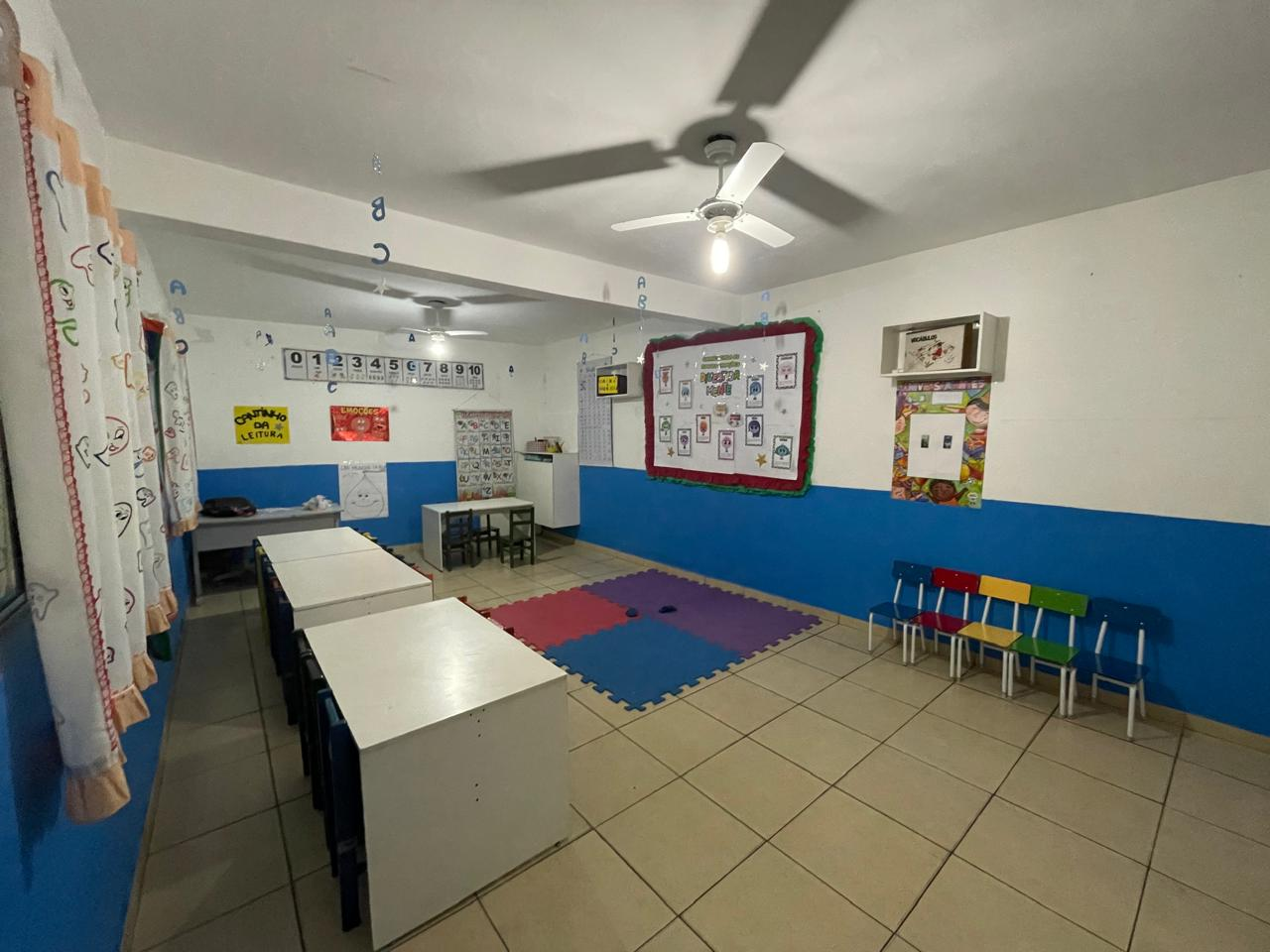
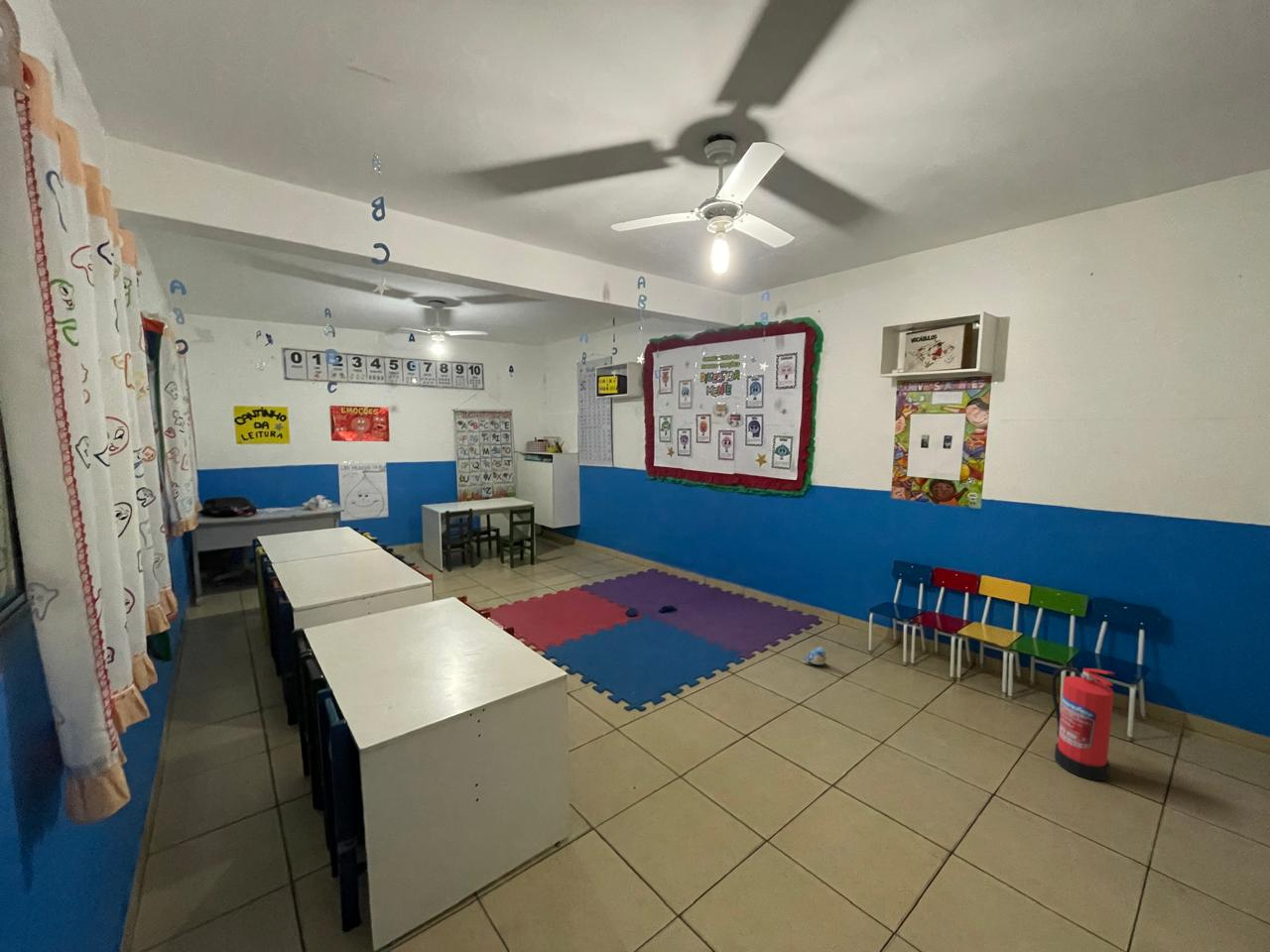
+ plush toy (815, 654)
+ fire extinguisher (1077, 708)
